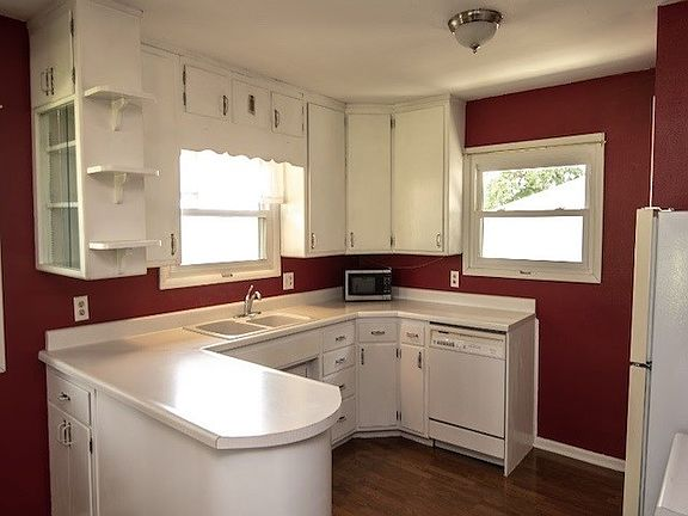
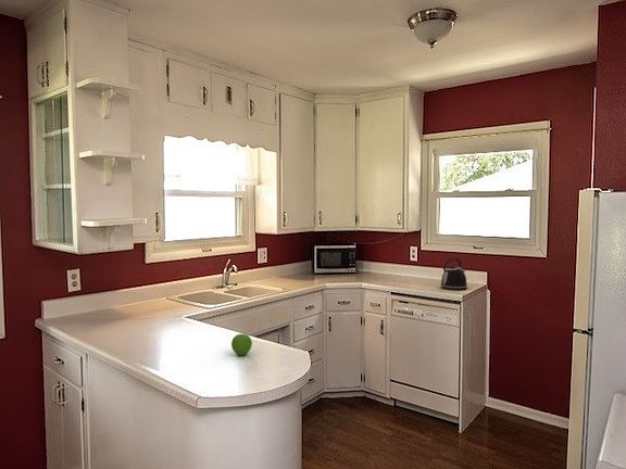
+ fruit (241, 344)
+ kettle (453, 272)
